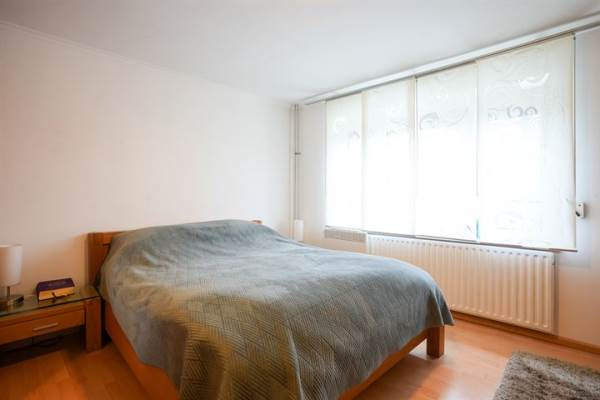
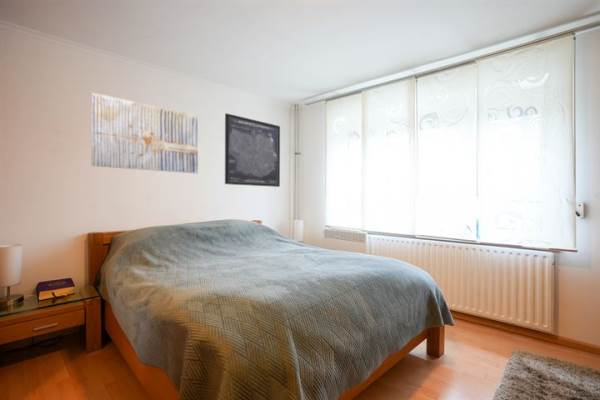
+ wall art (254, 152)
+ wall art (150, 137)
